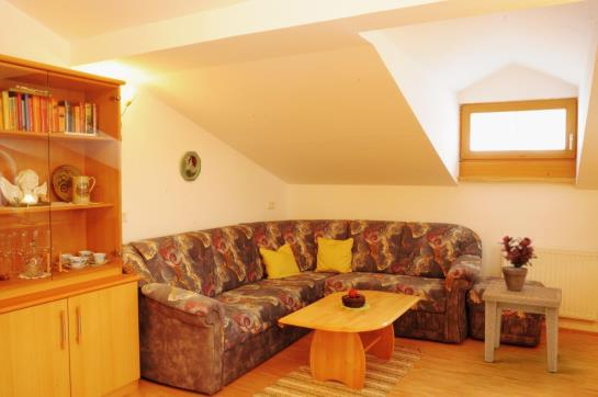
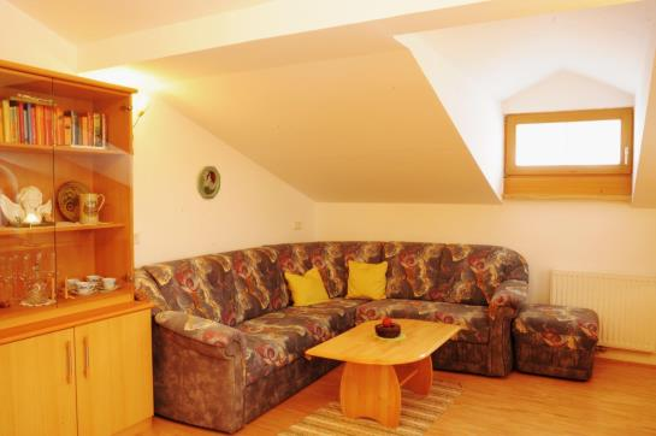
- potted plant (517, 262)
- side table (526, 311)
